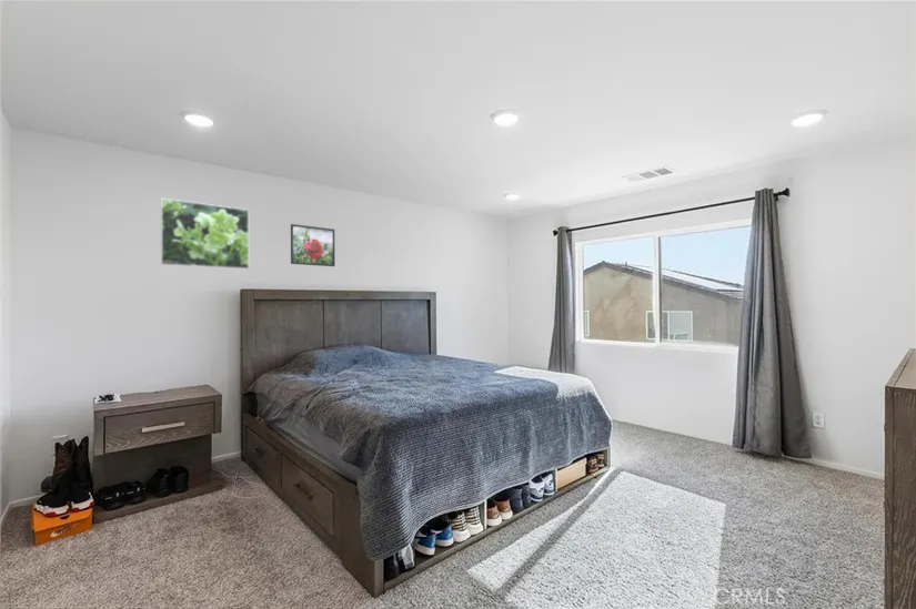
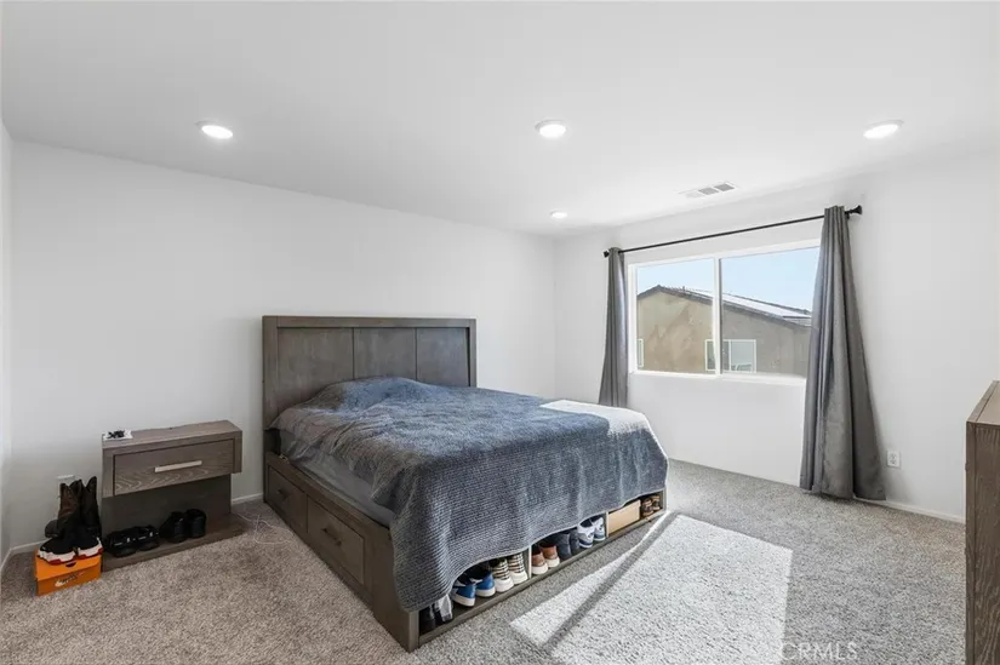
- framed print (207, 235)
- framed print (313, 245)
